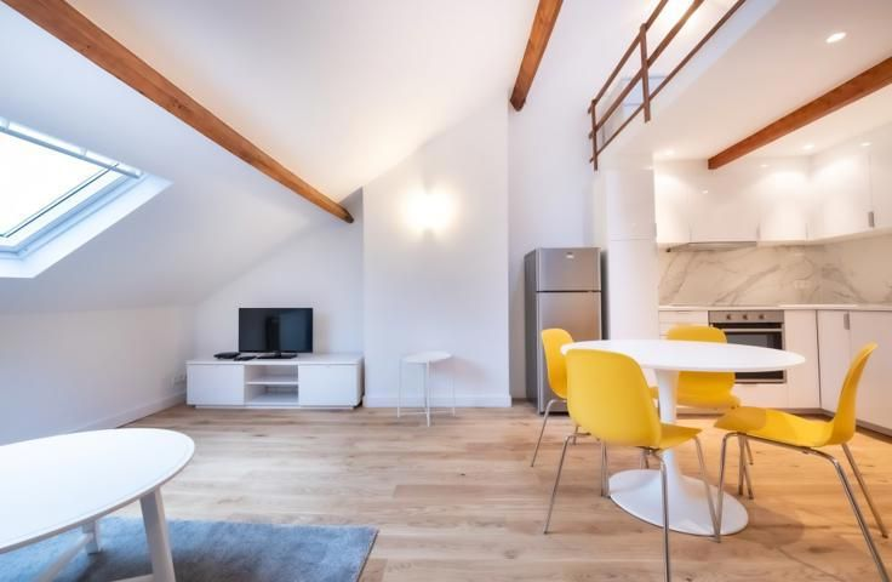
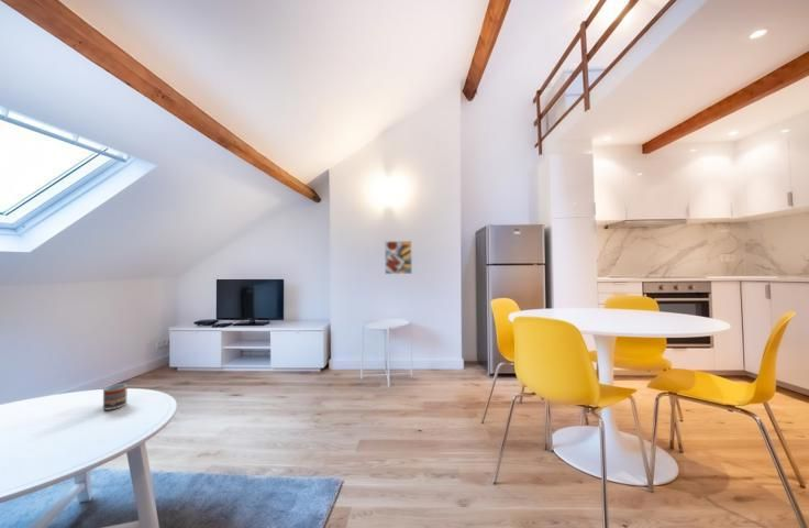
+ cup (113, 395)
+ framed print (398, 257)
